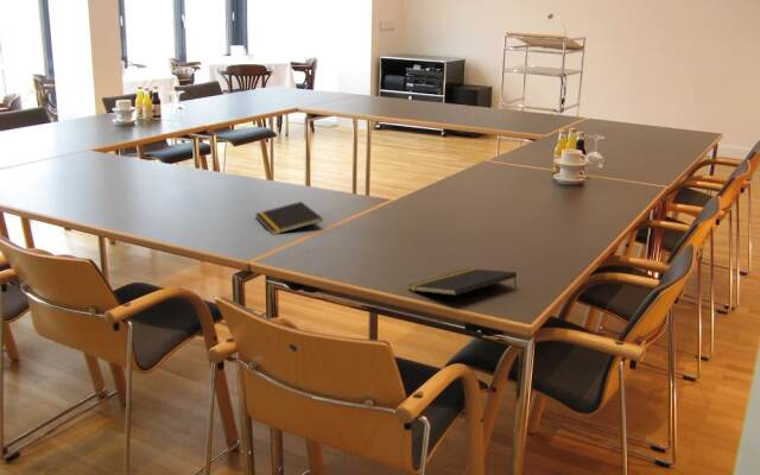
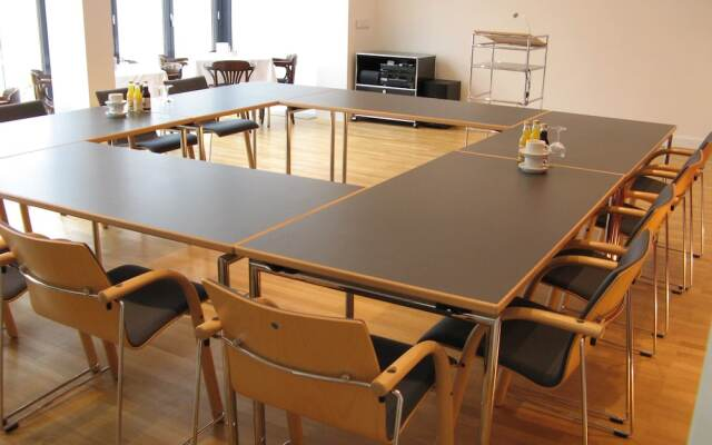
- notepad (287, 217)
- notepad (462, 280)
